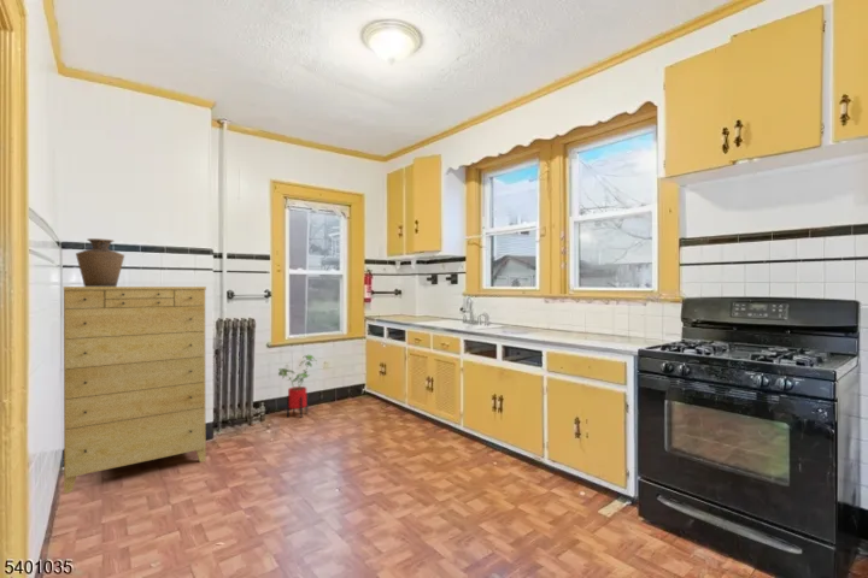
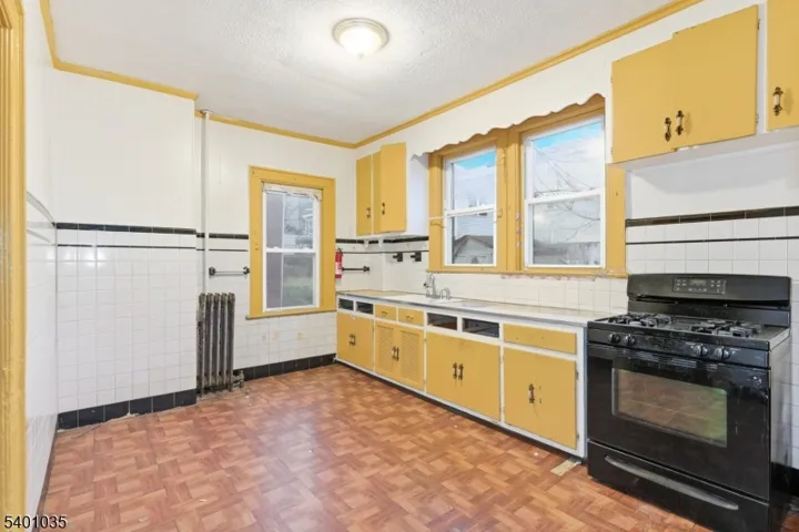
- dresser (137, 376)
- house plant (299, 384)
- vase (100, 263)
